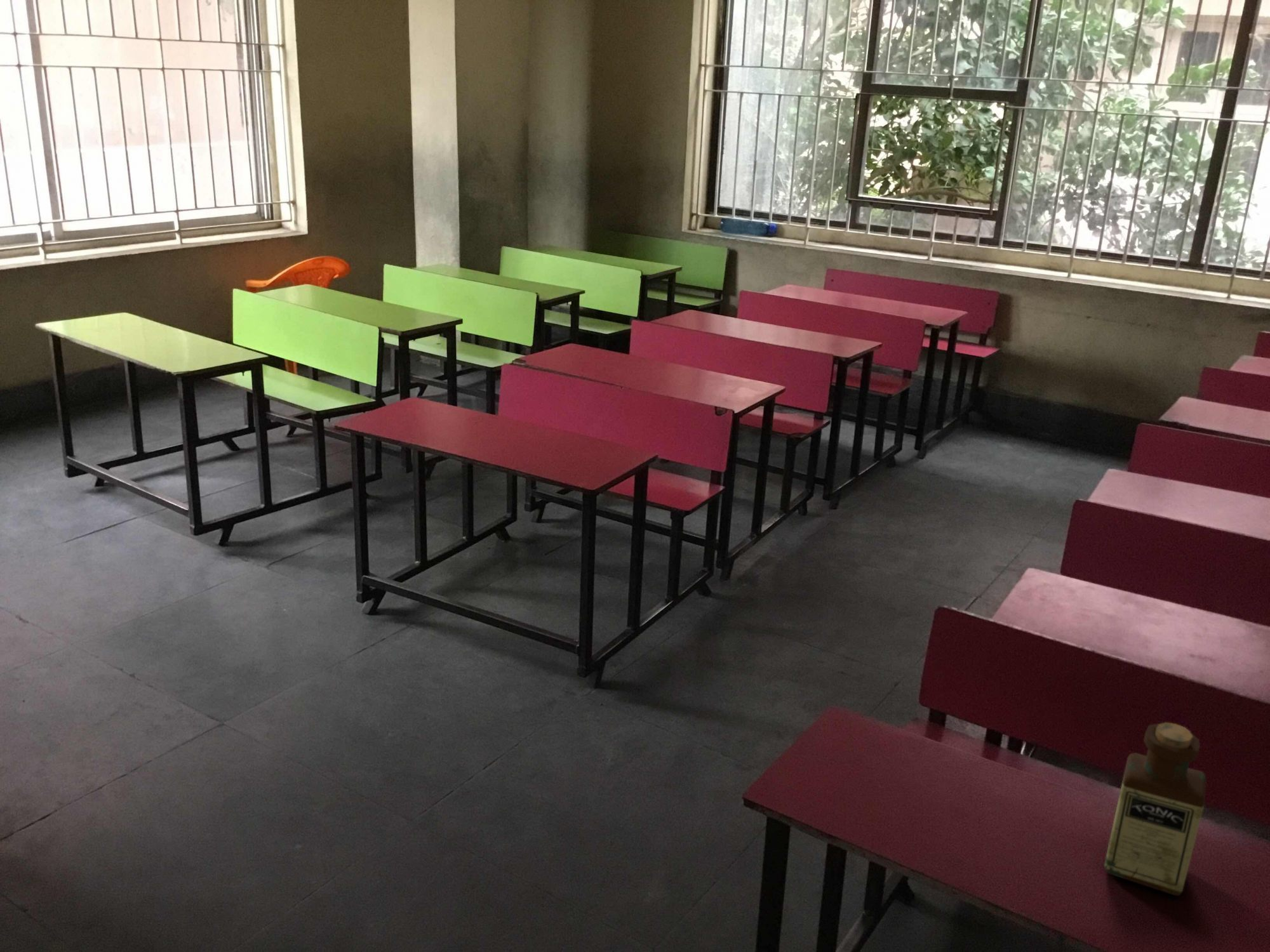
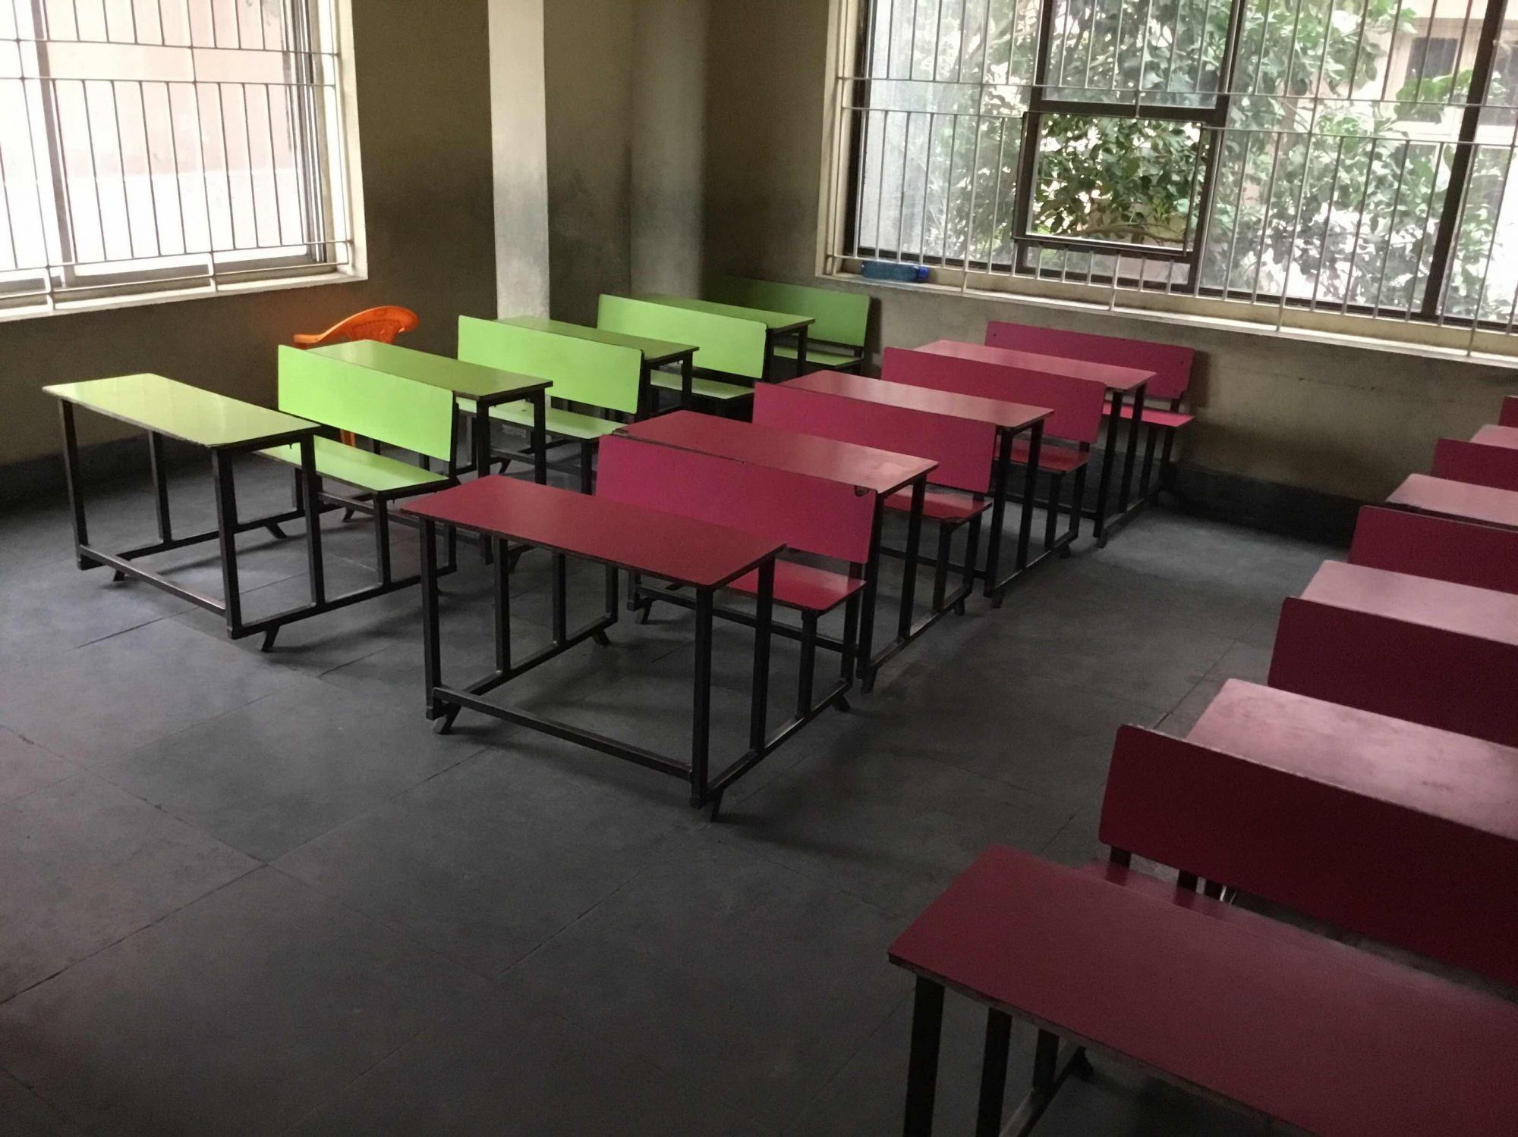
- bottle (1159, 803)
